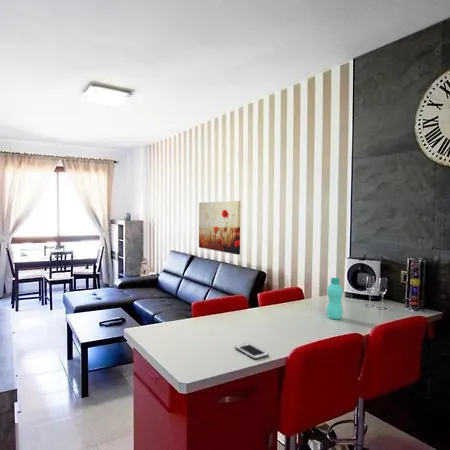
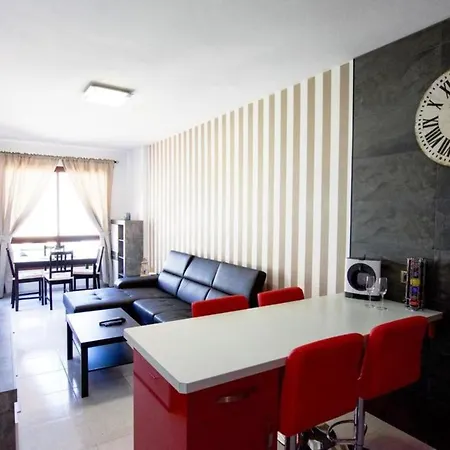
- cell phone (251, 350)
- bottle (334, 298)
- wall art (217, 226)
